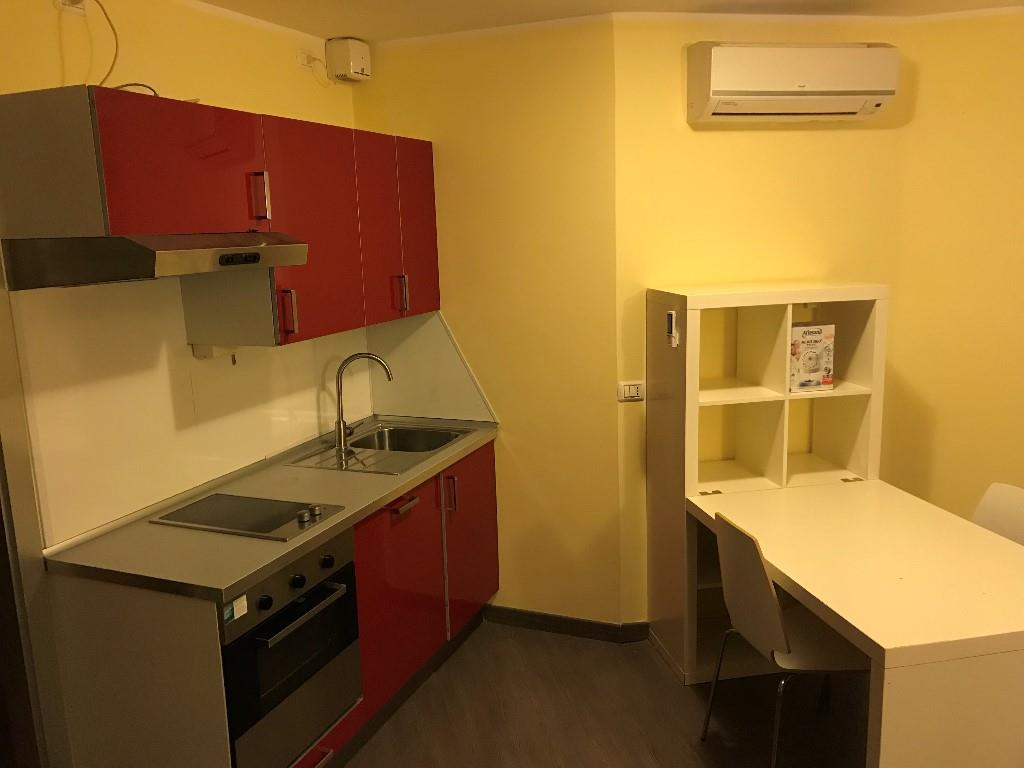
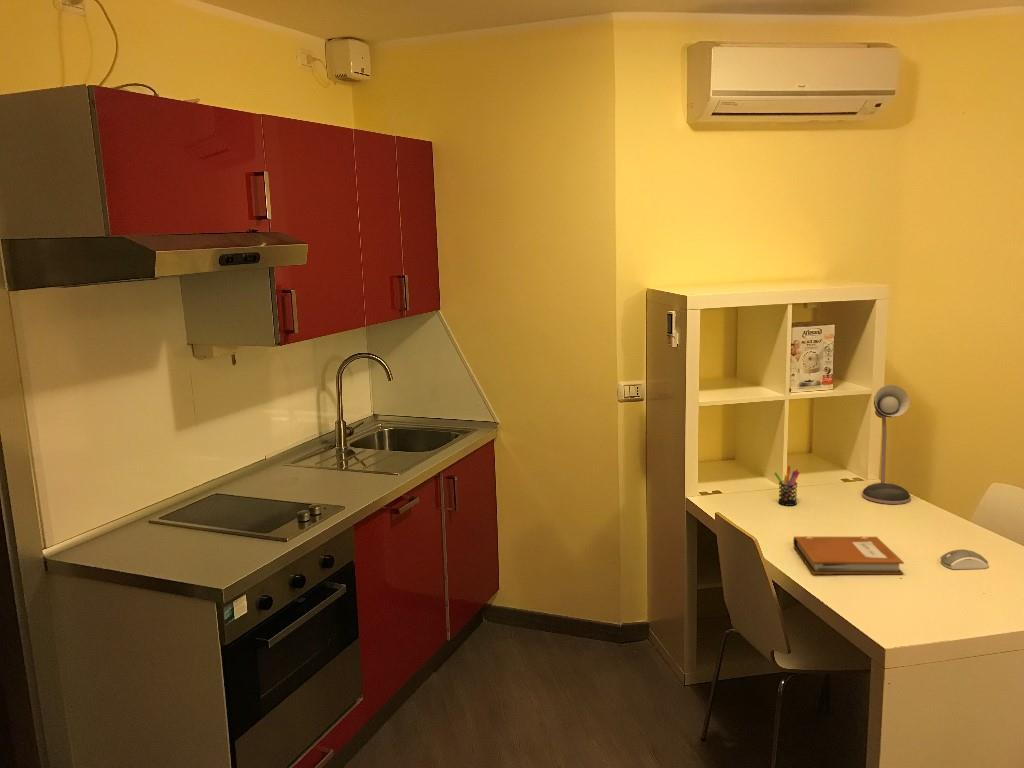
+ pen holder (786, 485)
+ desk lamp (885, 440)
+ notebook (847, 553)
+ computer mouse (965, 557)
